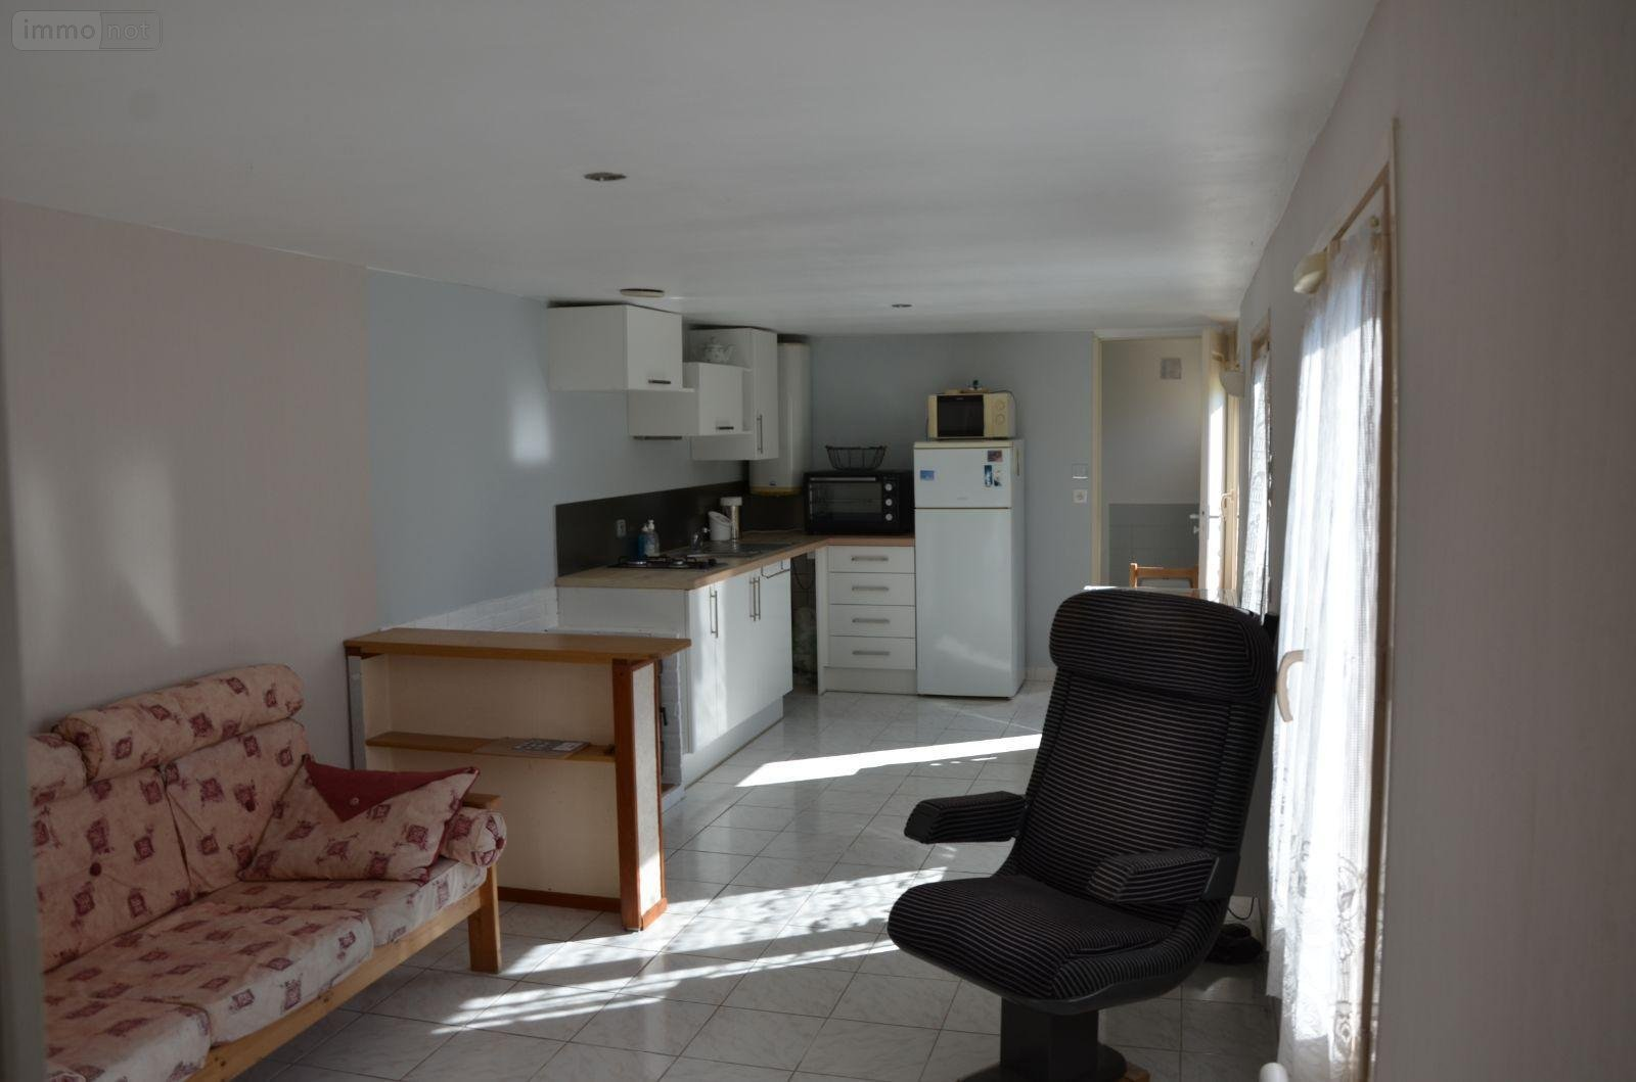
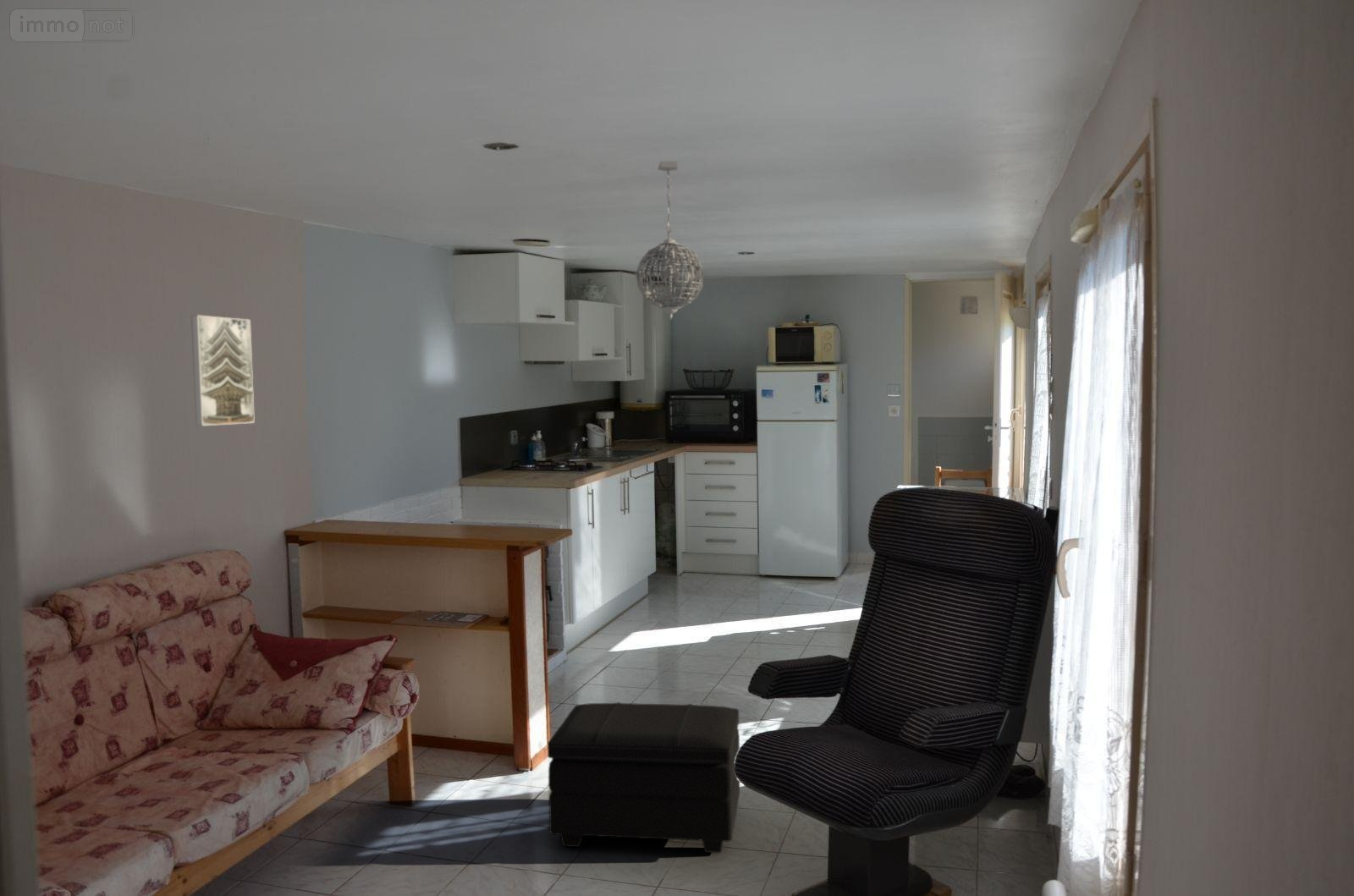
+ footstool (648, 772)
+ pendant light (669, 242)
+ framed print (223, 371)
